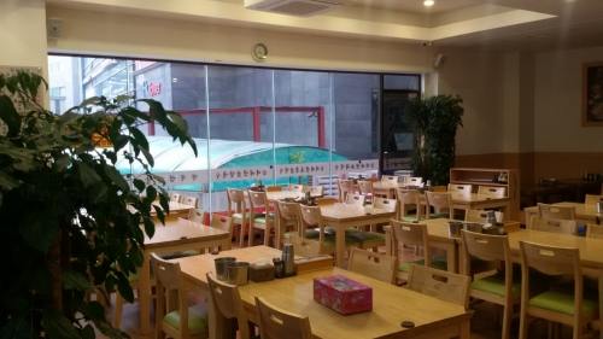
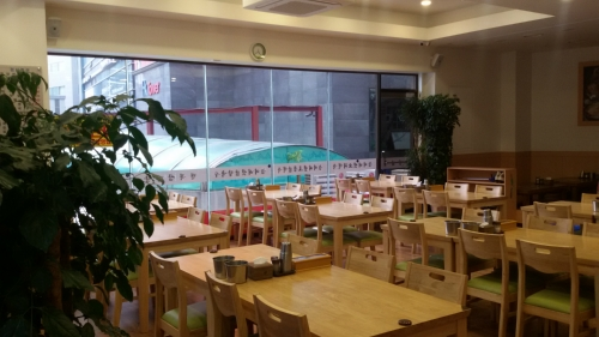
- tissue box (341, 293)
